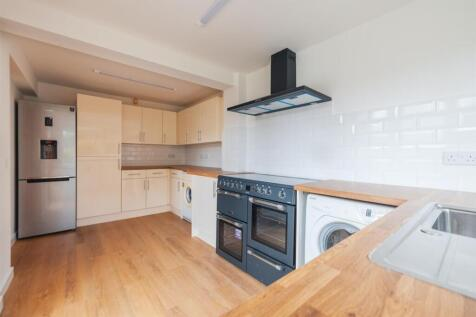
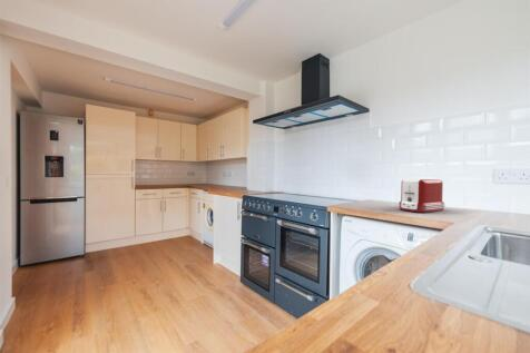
+ toaster (421, 194)
